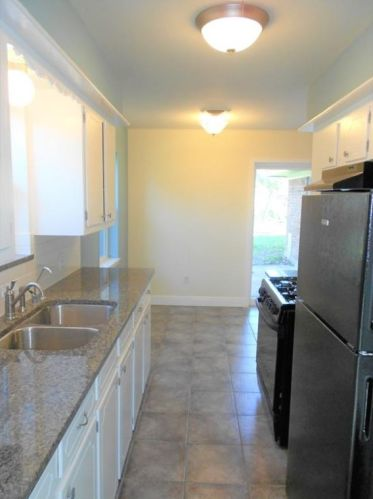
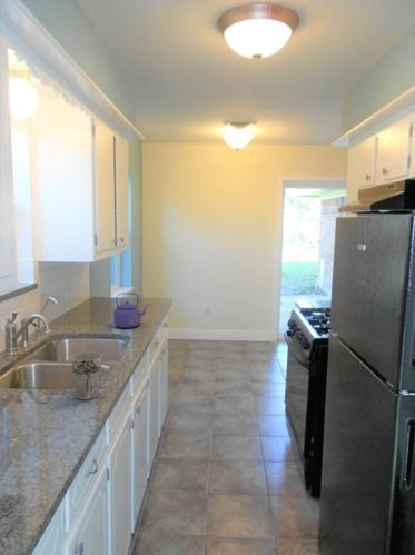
+ cup (87, 375)
+ kettle (131, 309)
